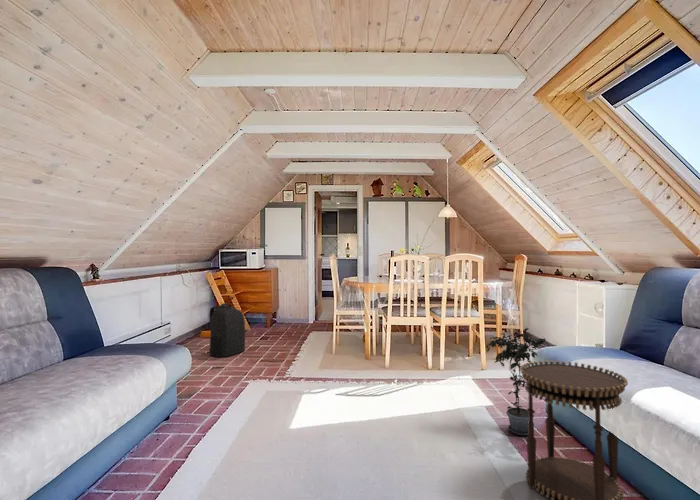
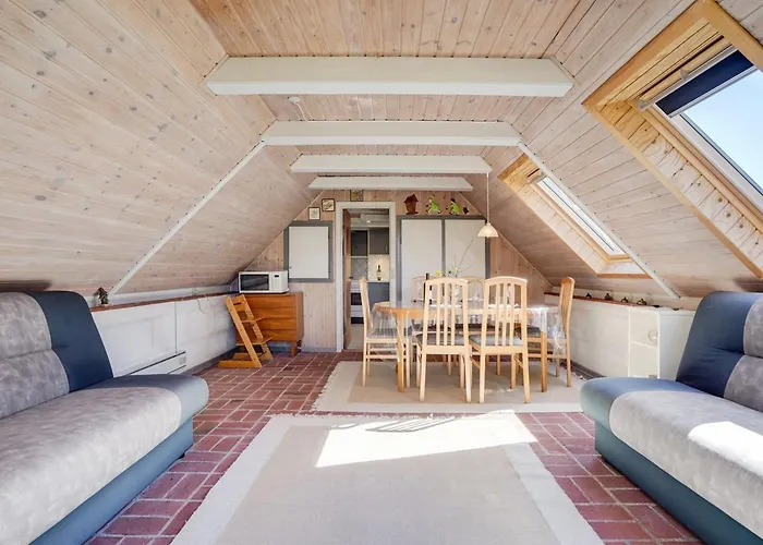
- potted plant (518, 380)
- side table (554, 429)
- backpack (224, 327)
